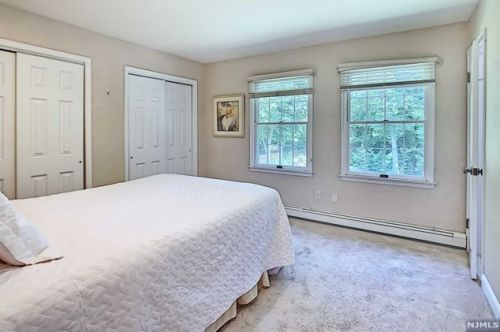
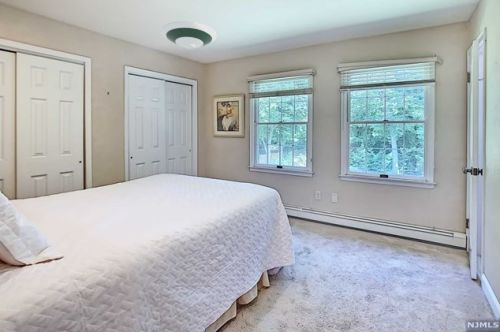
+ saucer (189, 40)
